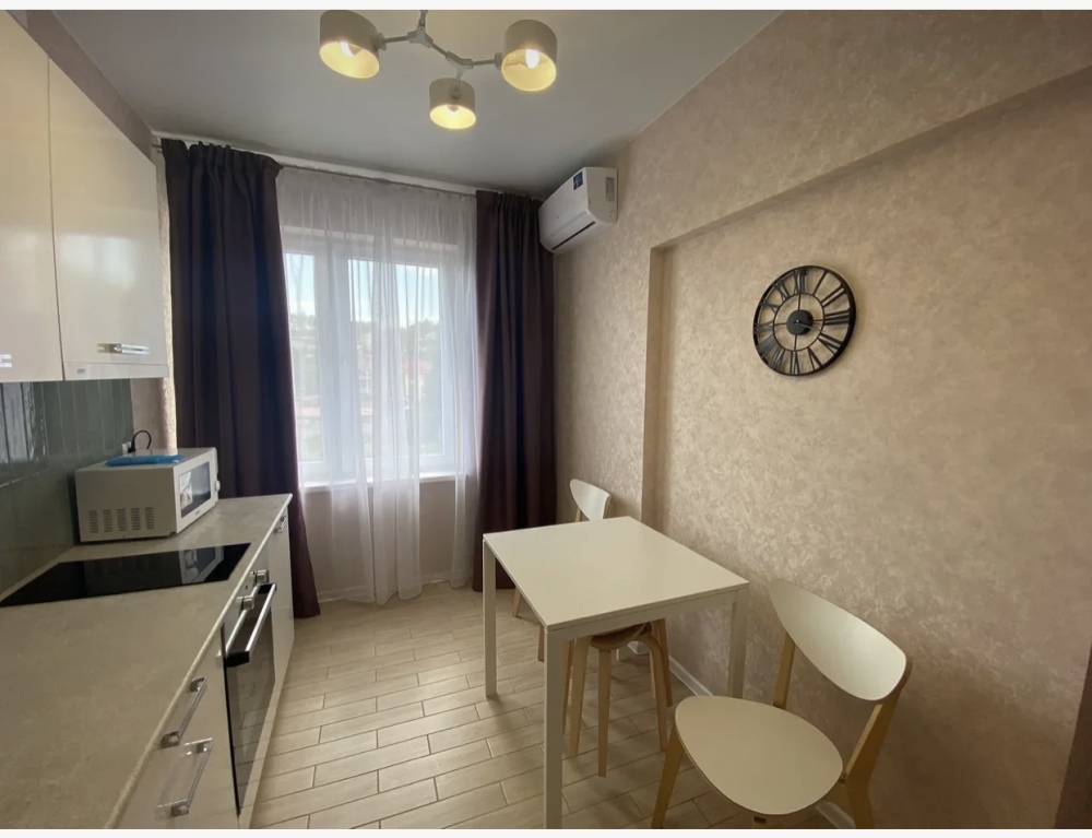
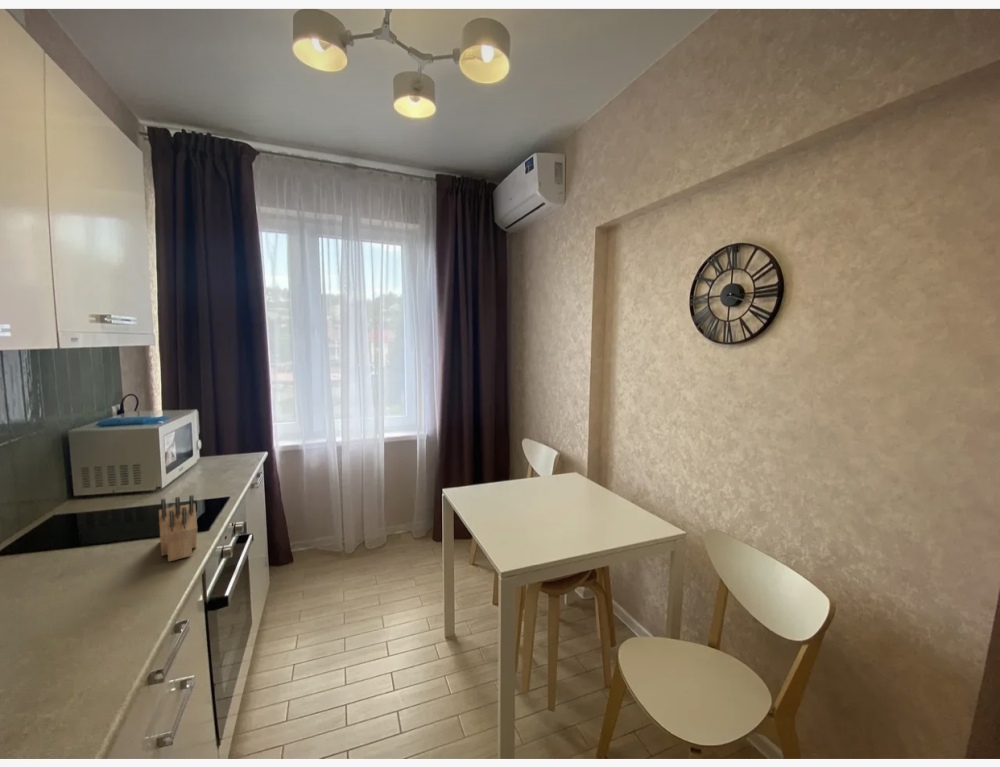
+ knife block (177, 520)
